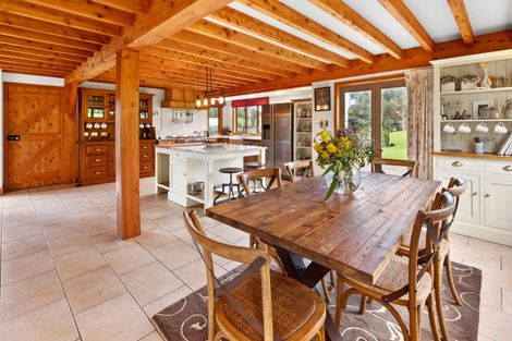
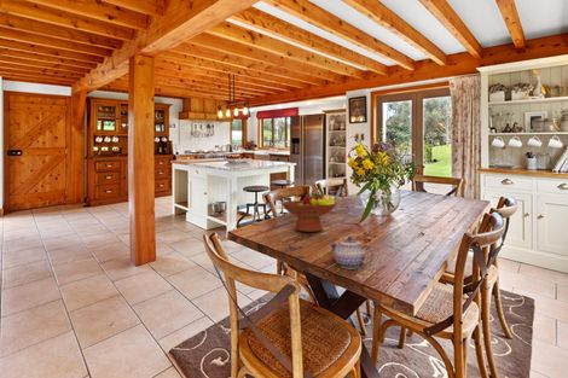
+ fruit bowl (308, 210)
+ teapot (349, 250)
